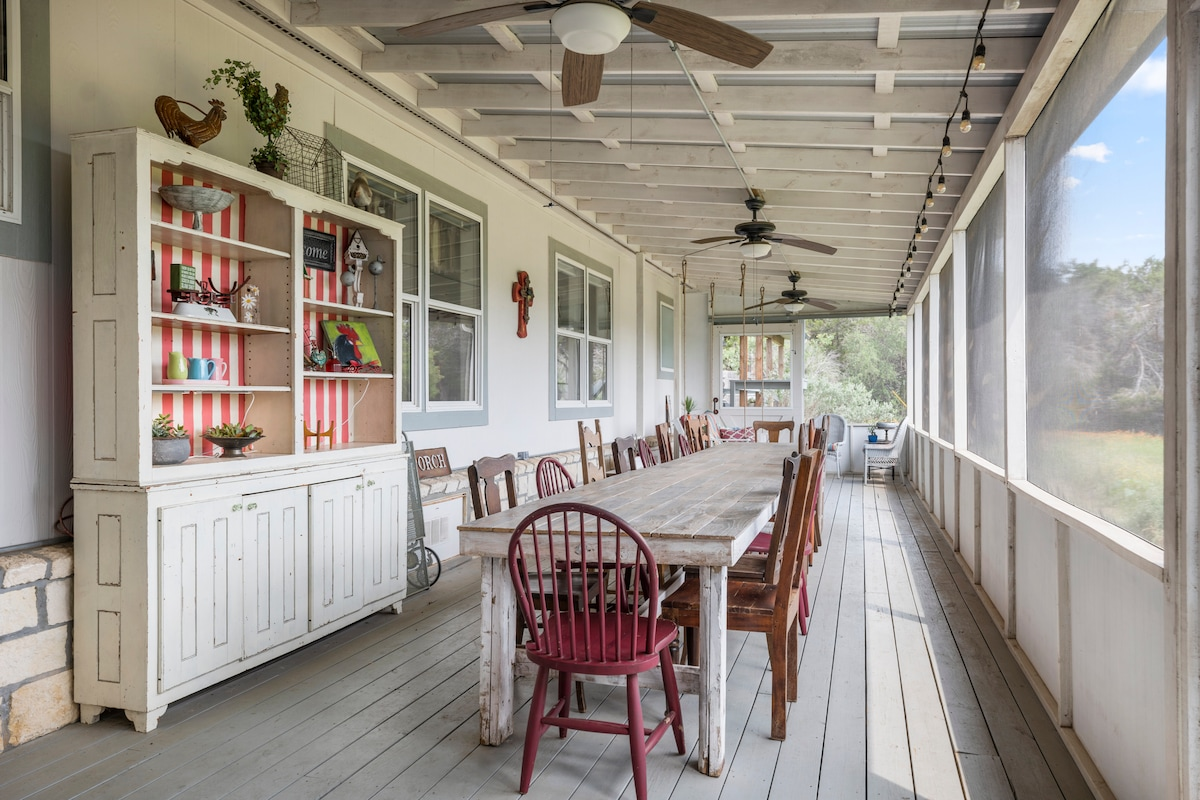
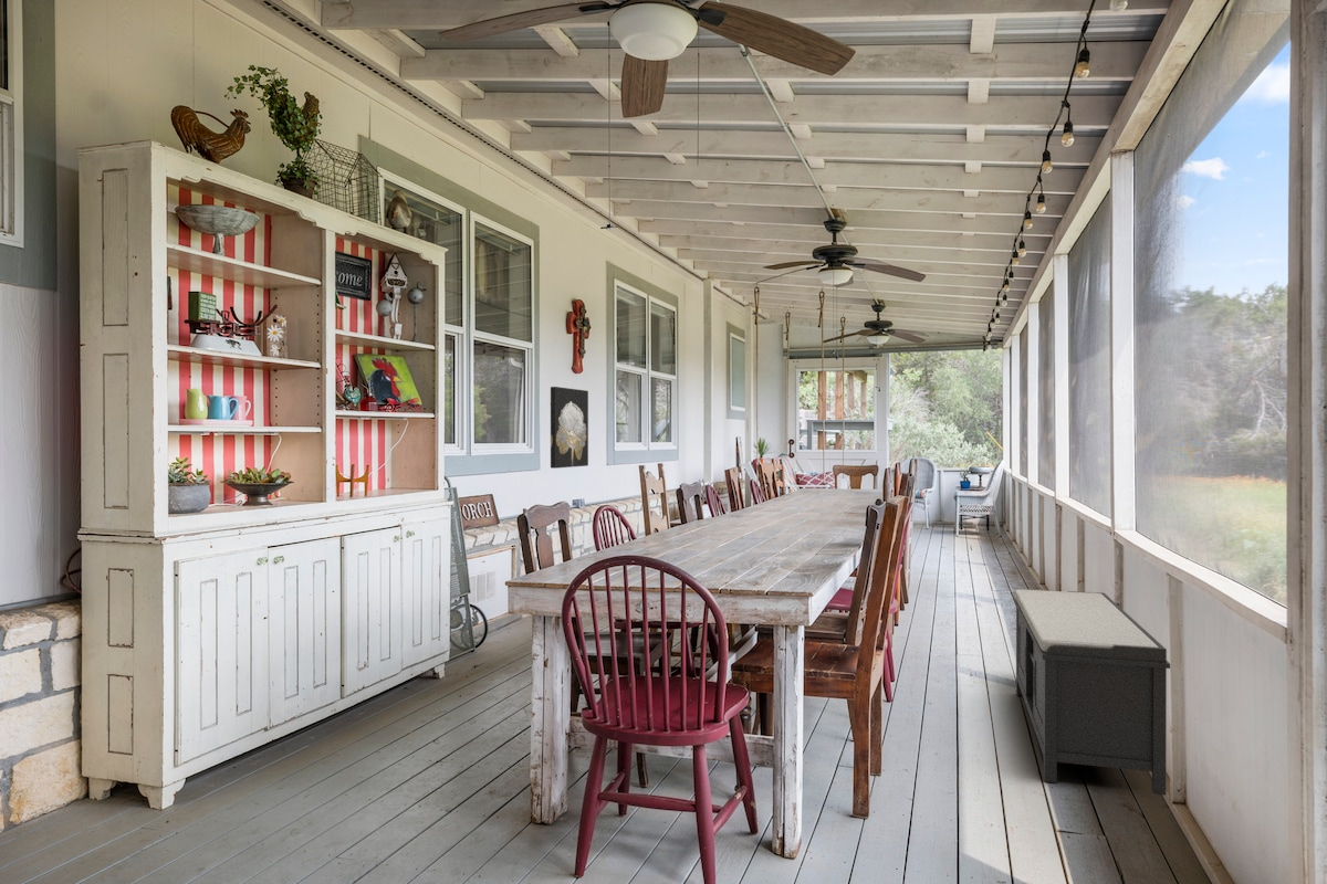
+ bench (1078, 674)
+ wall art (570, 428)
